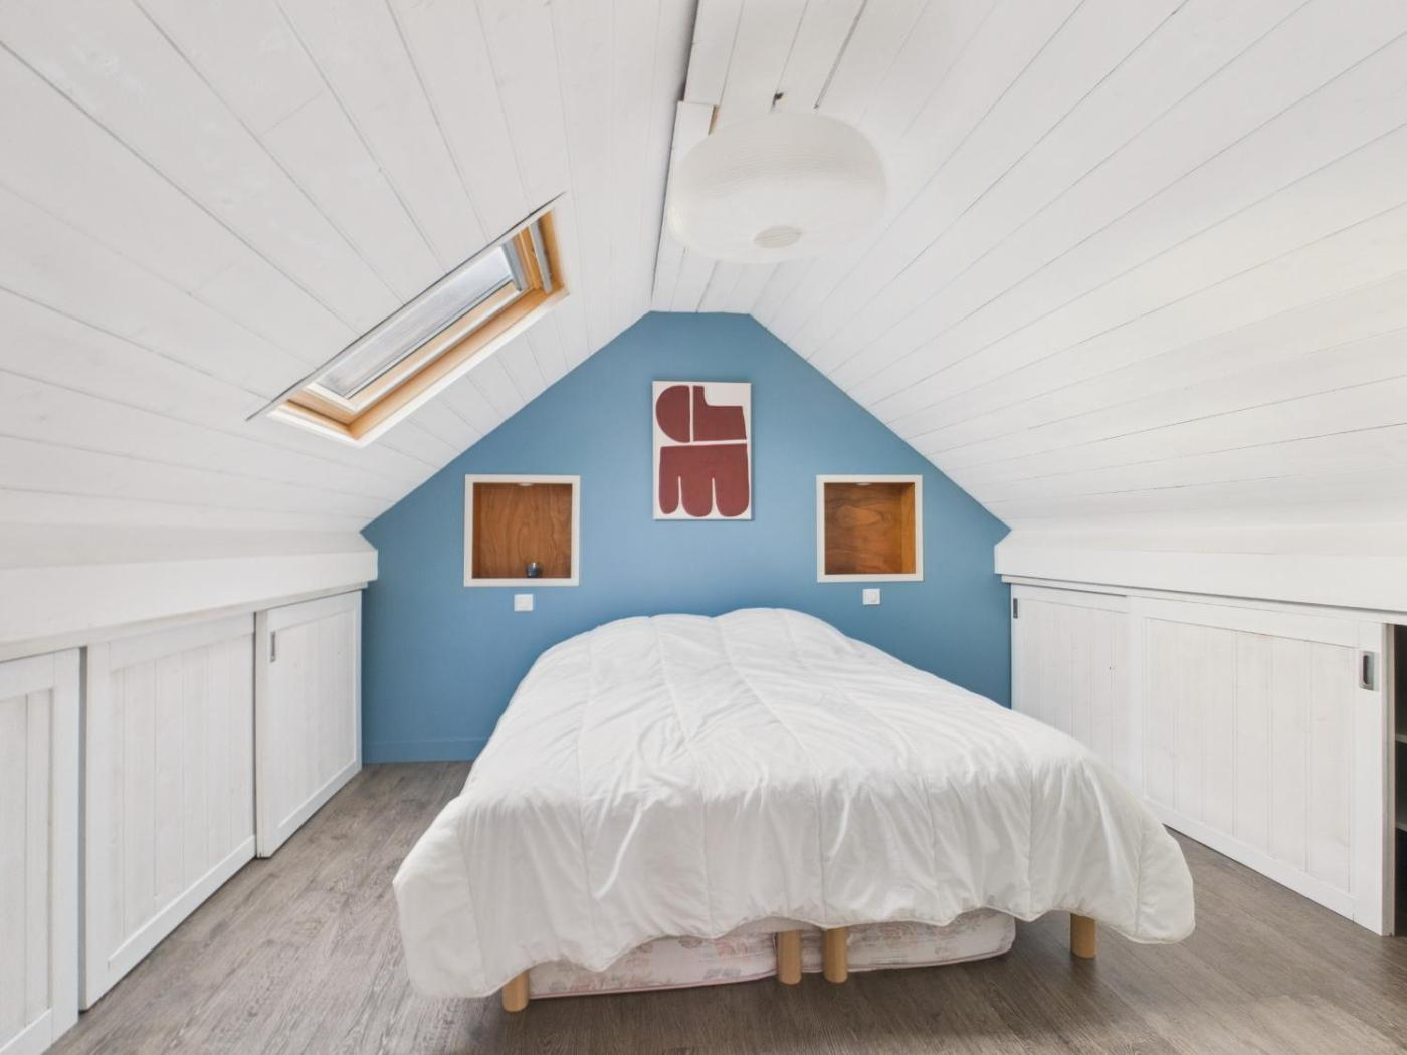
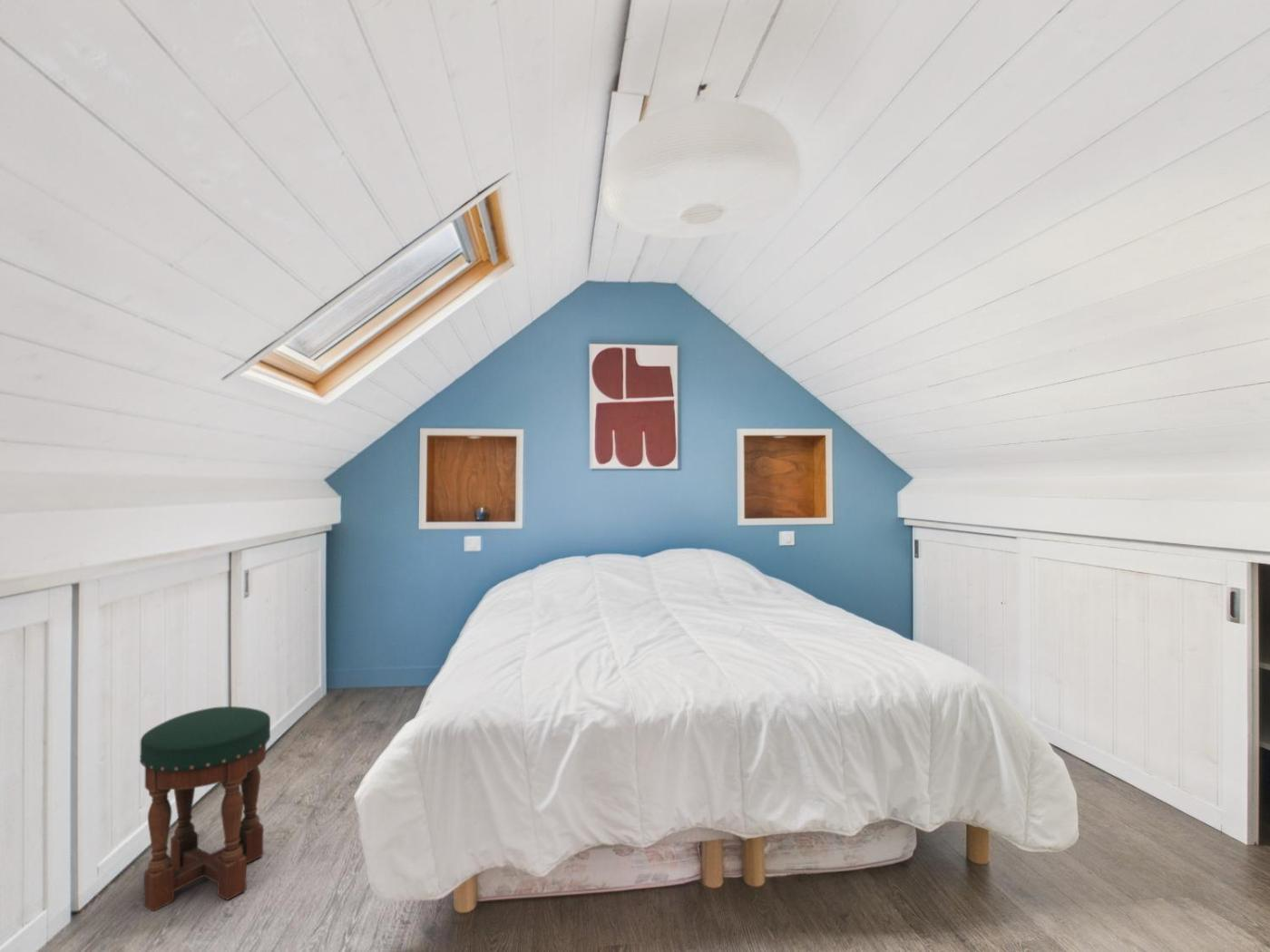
+ stool (207, 785)
